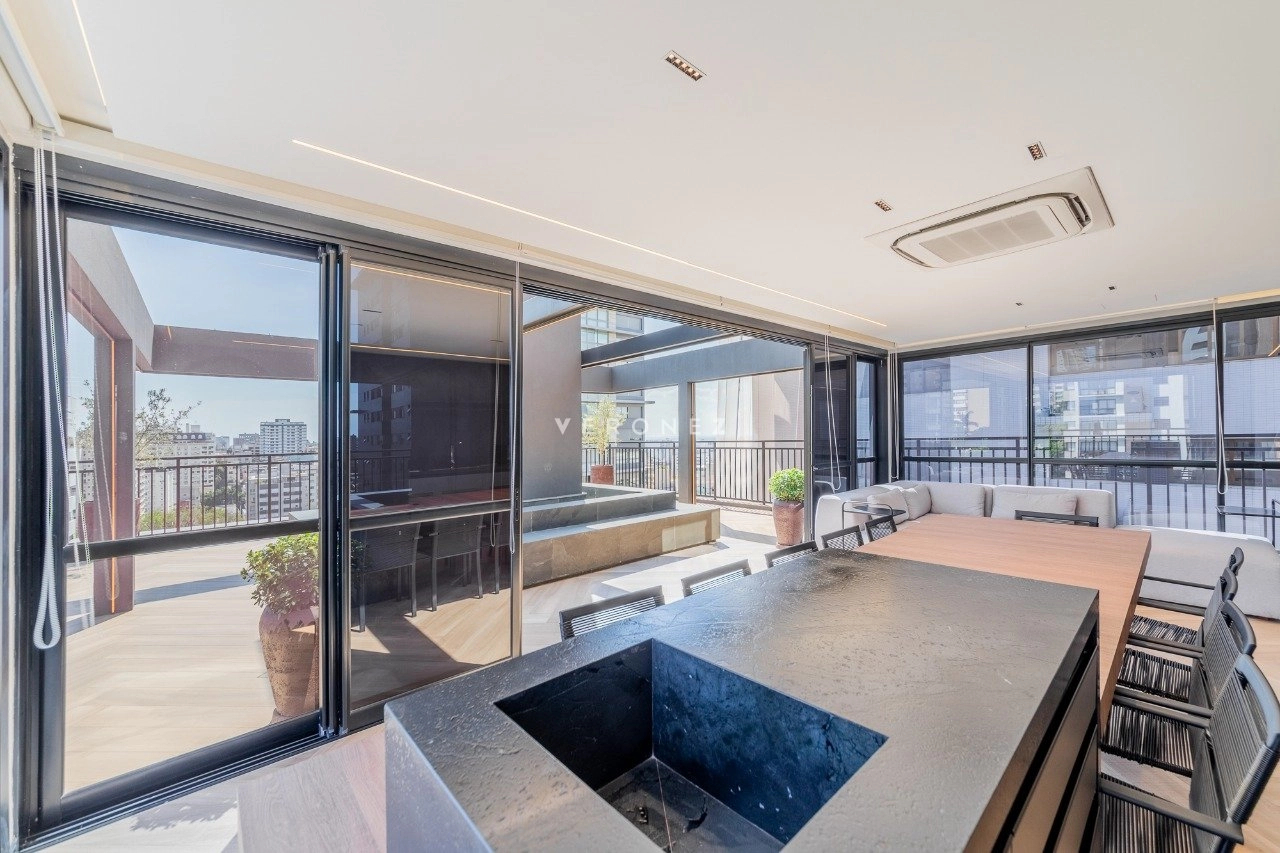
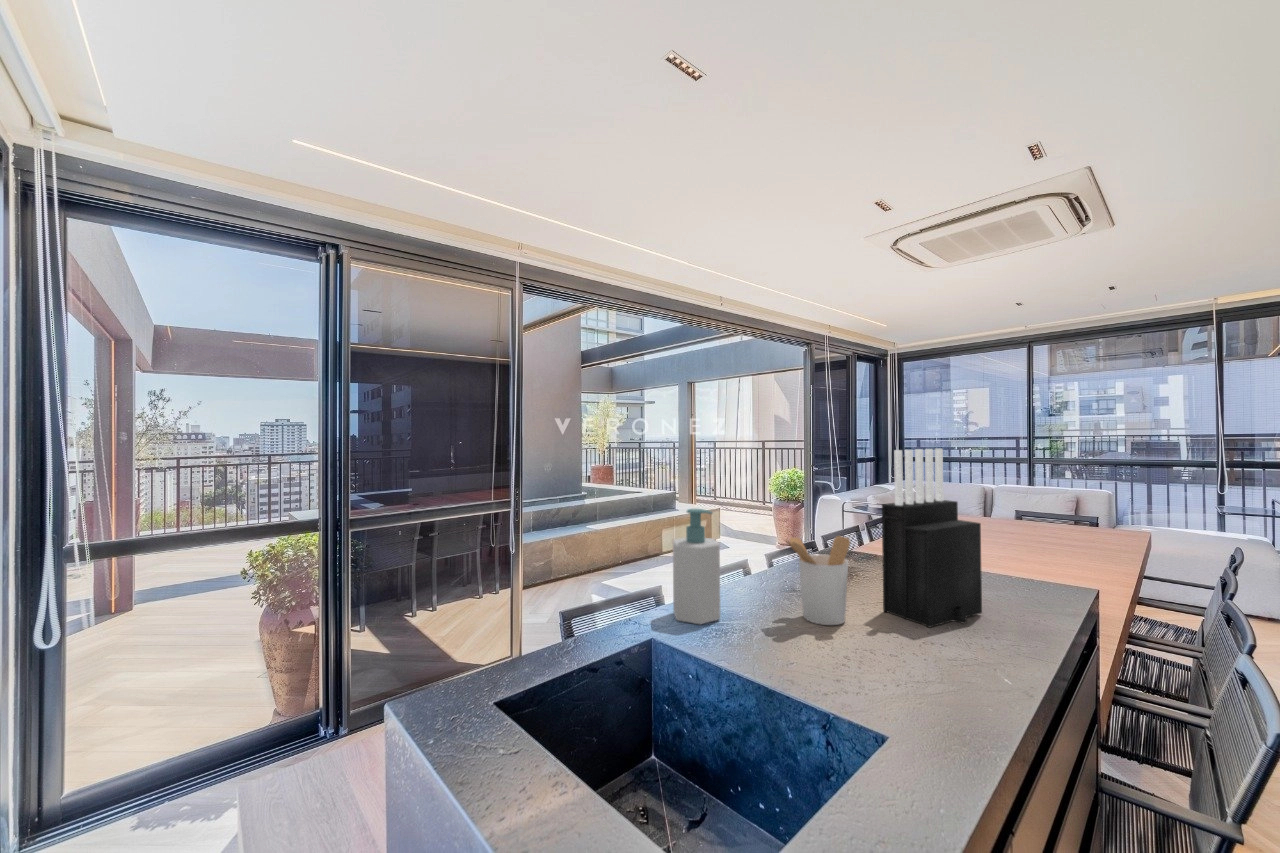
+ utensil holder (813, 576)
+ knife block (936, 531)
+ soap bottle (695, 562)
